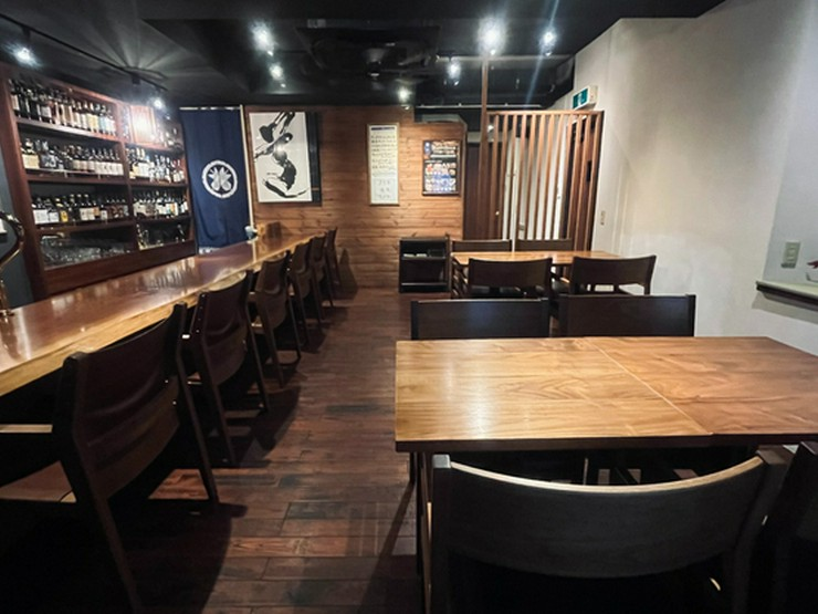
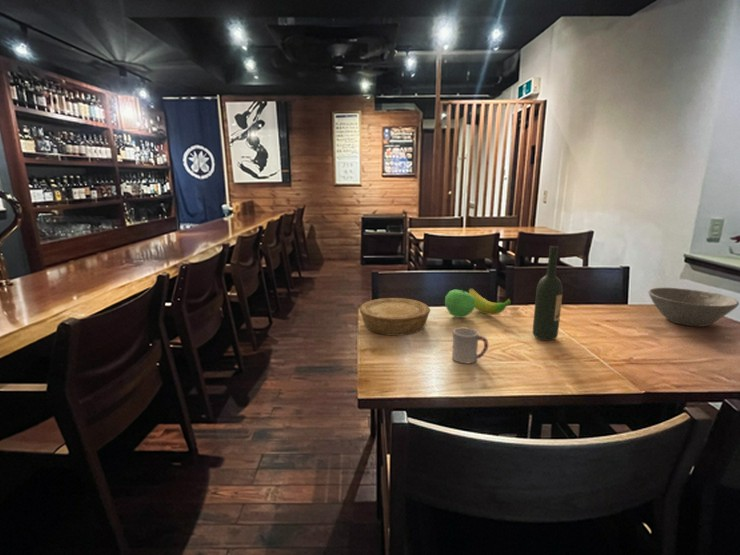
+ bowl (688, 308)
+ bowl (394, 316)
+ wine bottle (549, 293)
+ fruit (471, 301)
+ cup (470, 346)
